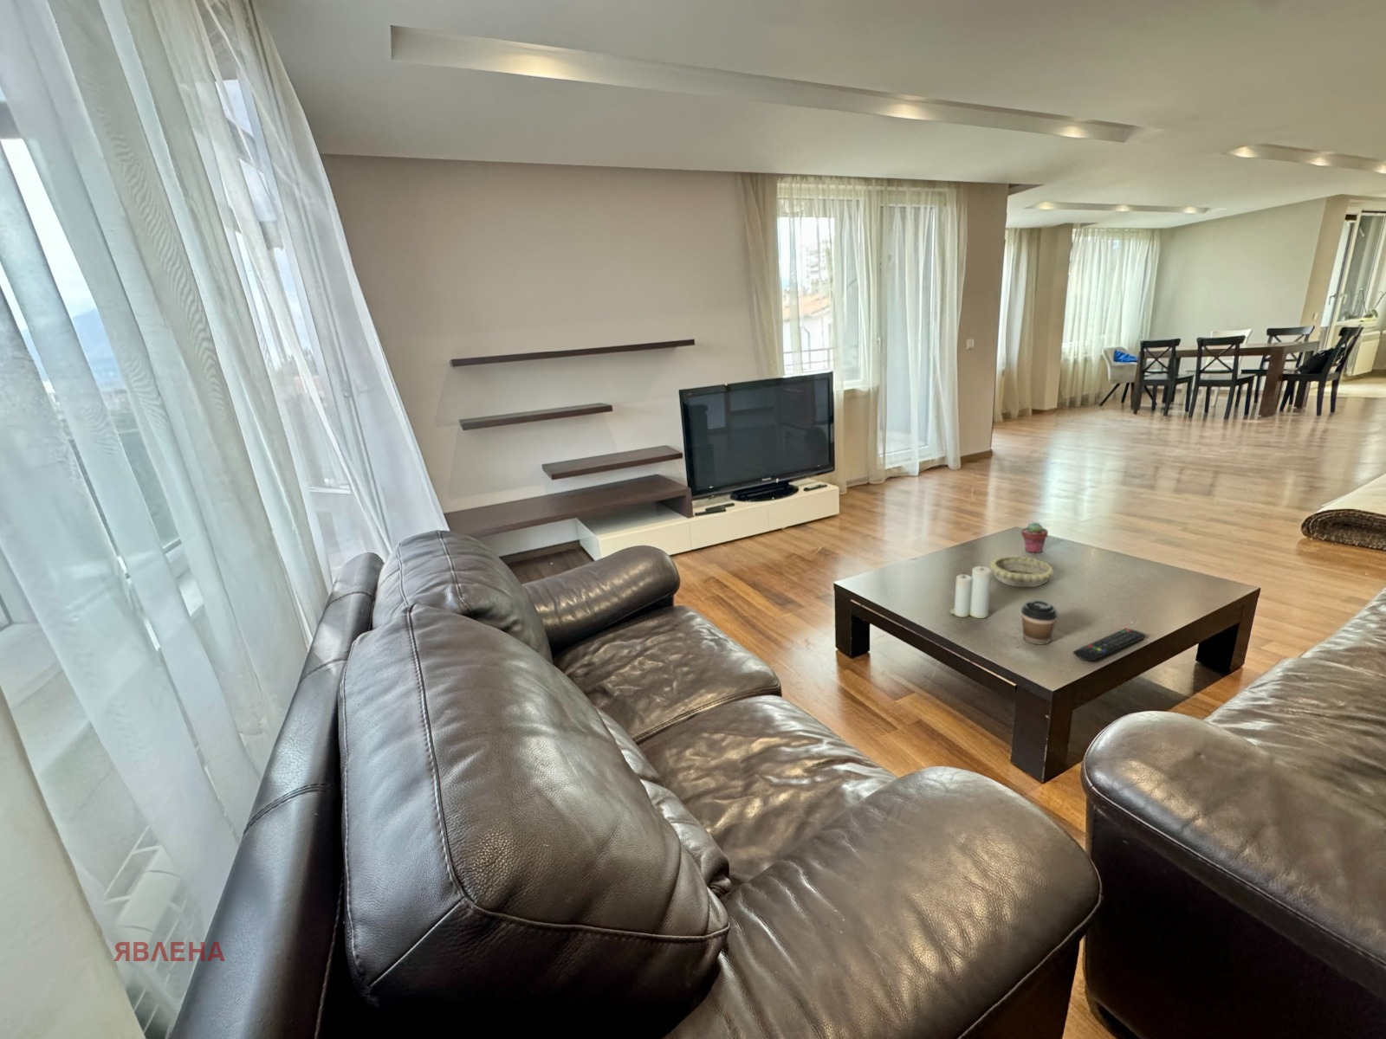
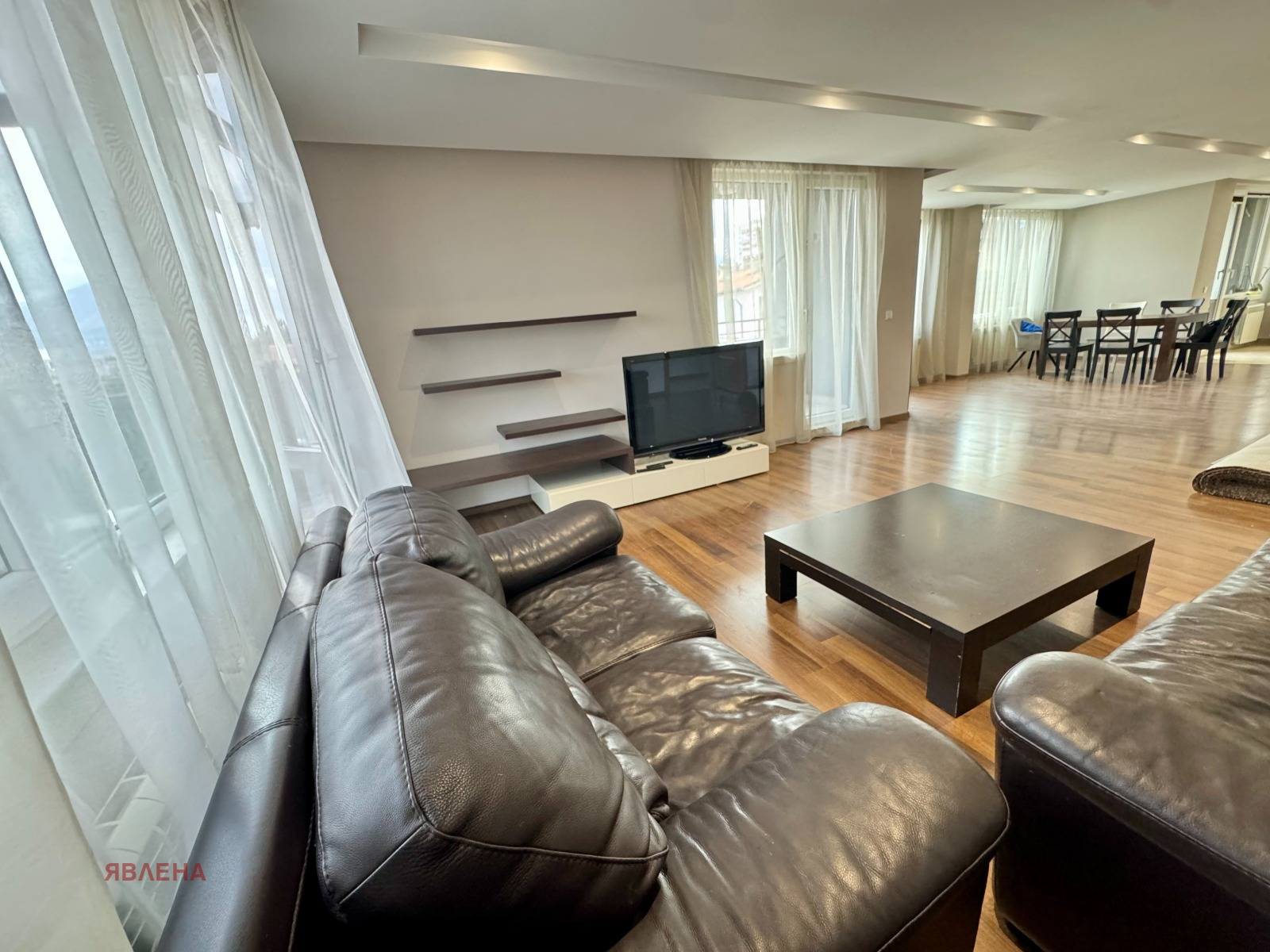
- remote control (1110, 644)
- candle (975, 587)
- coffee cup (1038, 620)
- decorative bowl (1020, 571)
- potted succulent (1035, 536)
